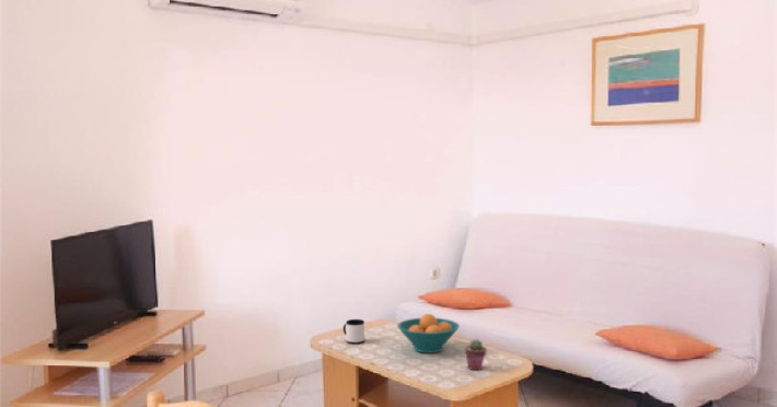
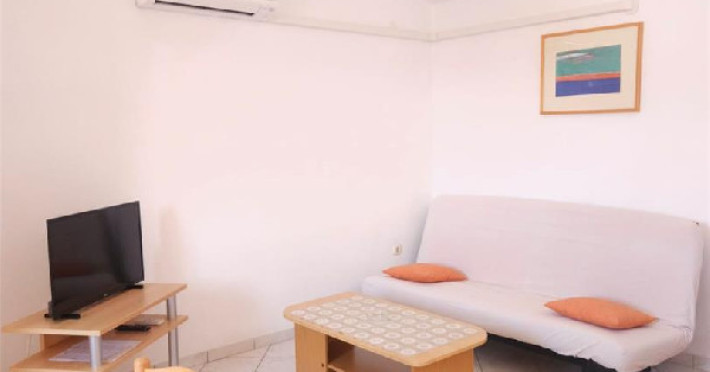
- fruit bowl (428, 332)
- mug (352, 330)
- potted succulent (475, 353)
